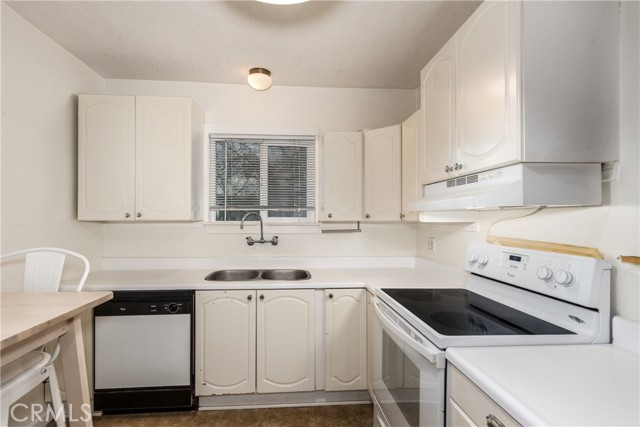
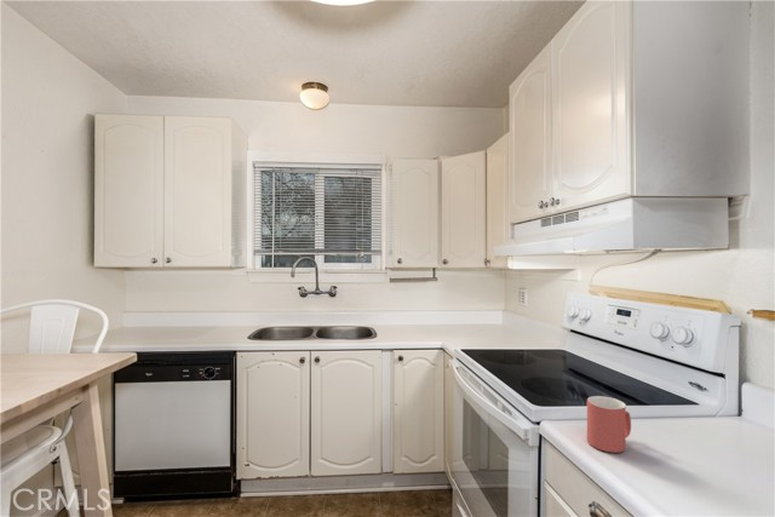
+ mug (612, 421)
